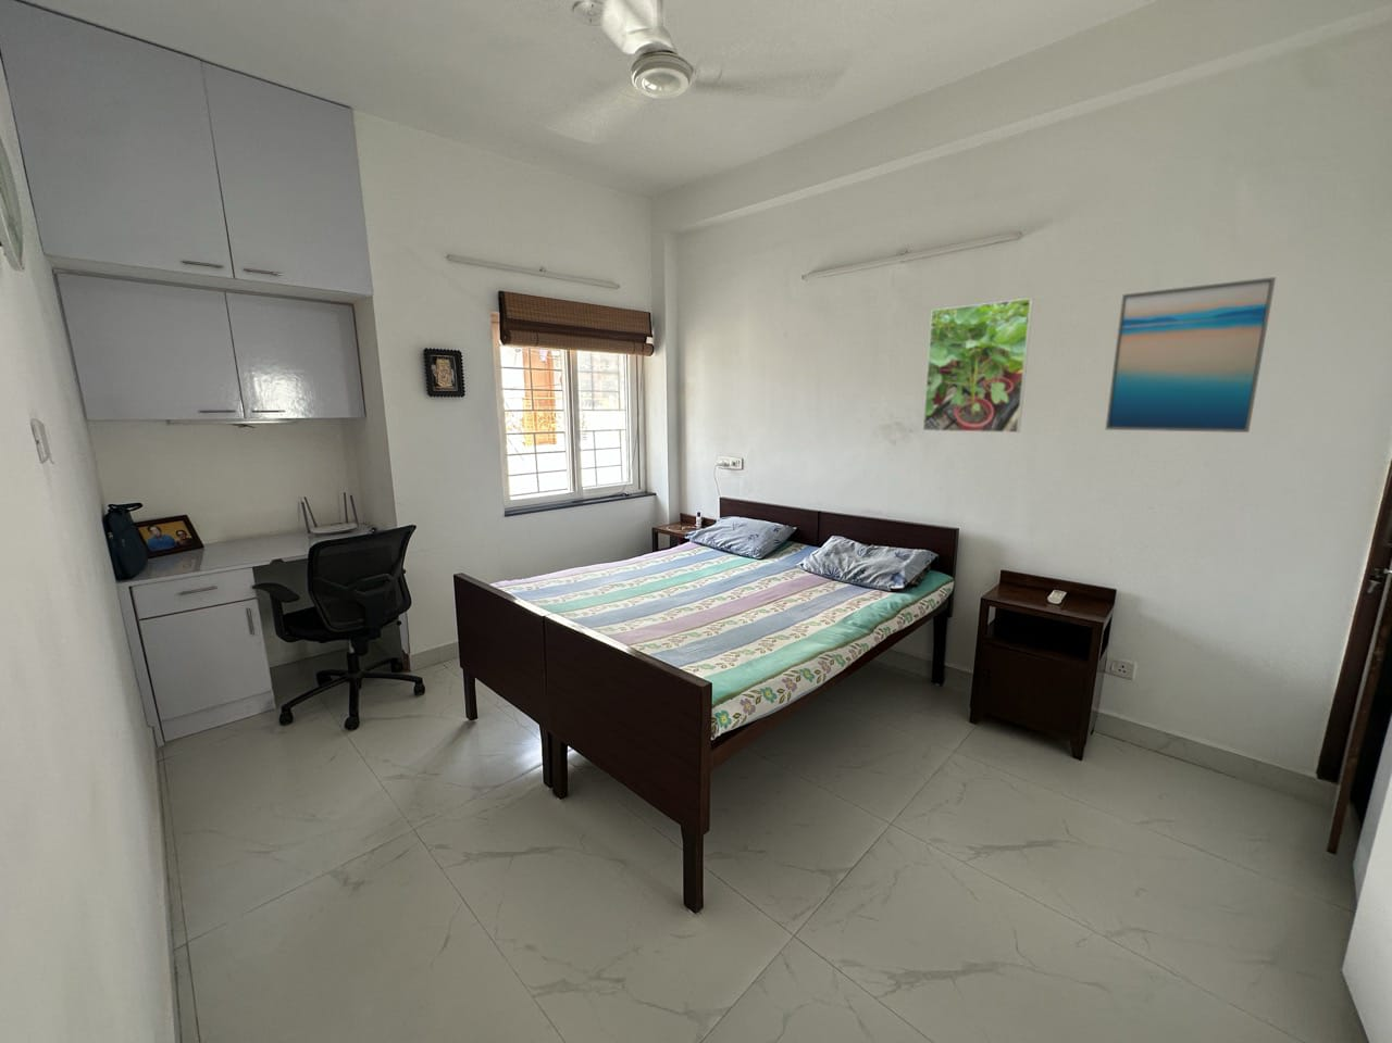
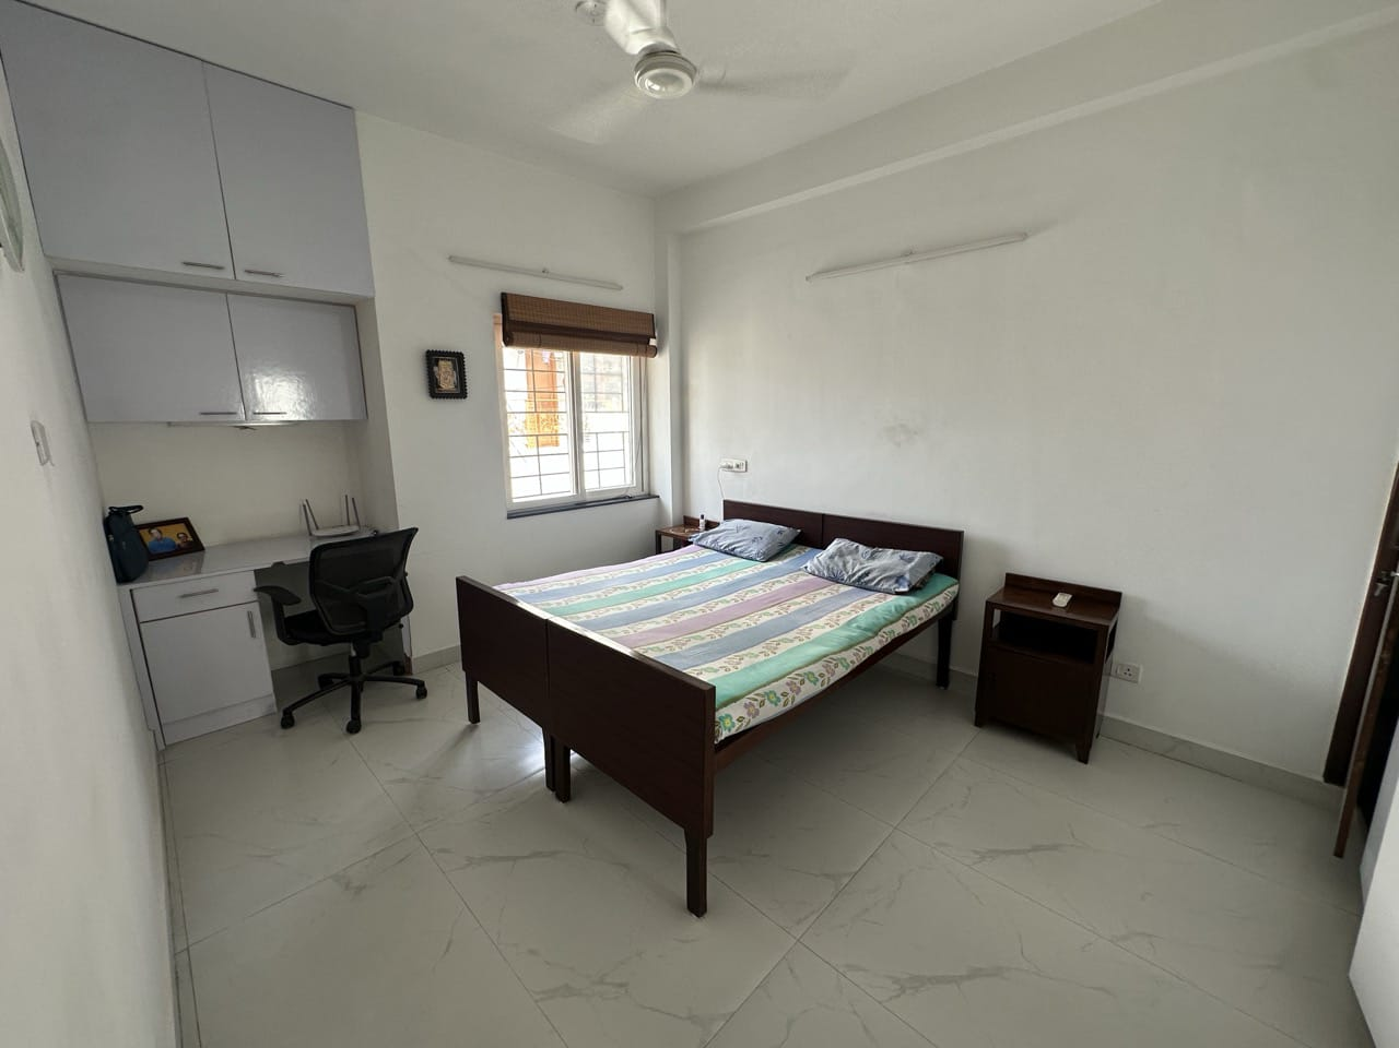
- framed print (973, 368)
- wall art (1184, 359)
